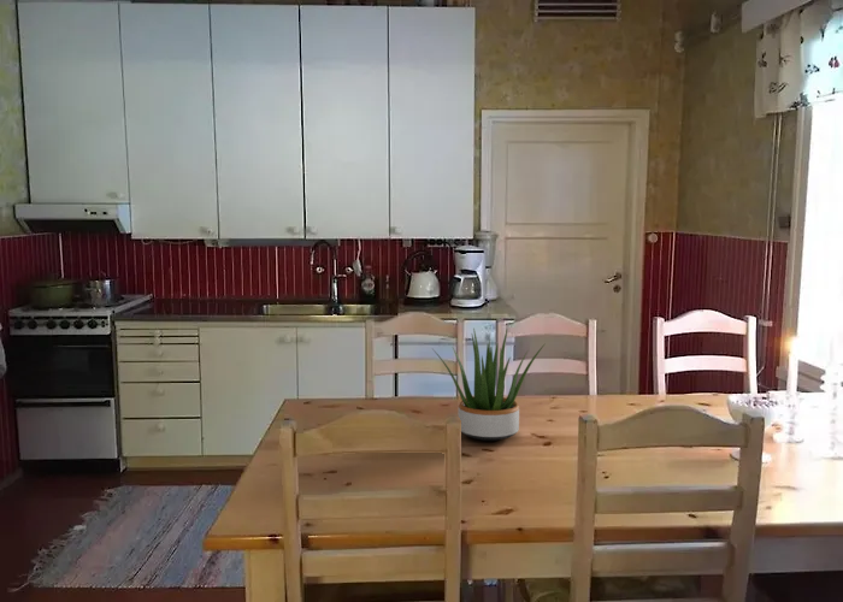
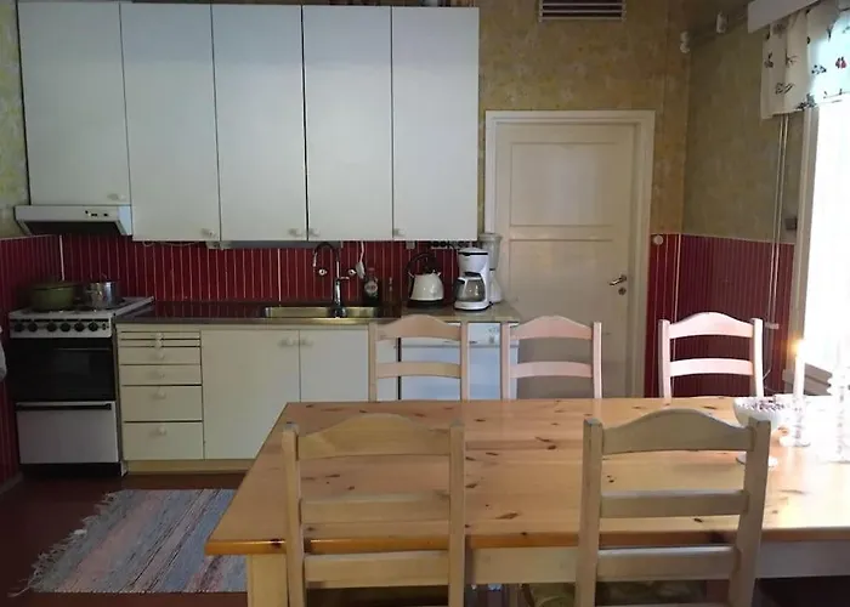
- potted plant (489, 384)
